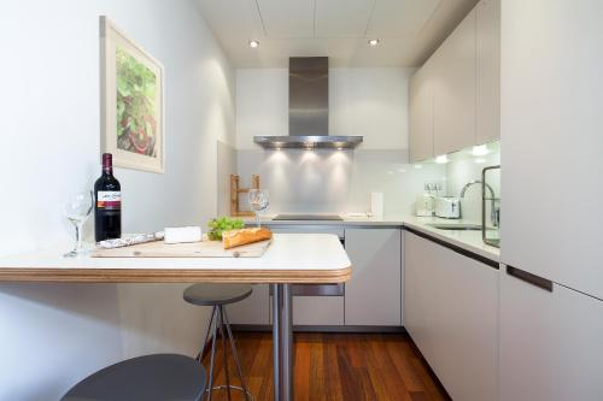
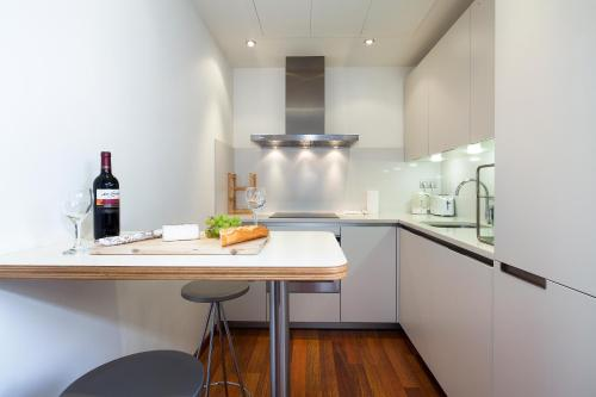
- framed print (136, 107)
